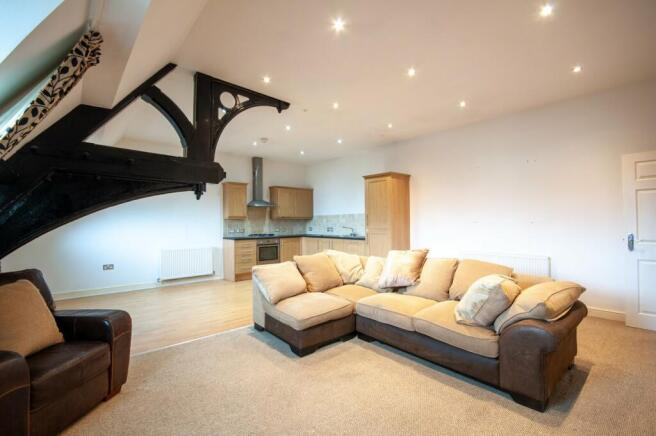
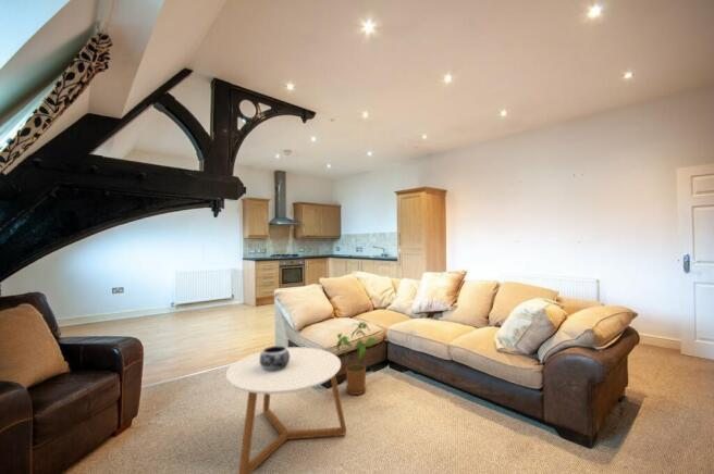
+ house plant (359, 357)
+ decorative bowl (274, 358)
+ coffee table (284, 392)
